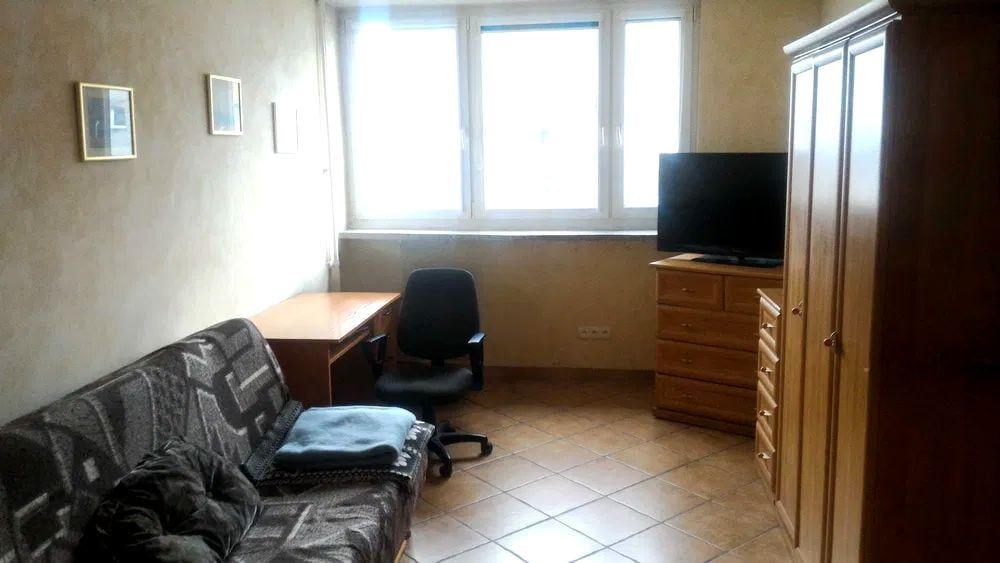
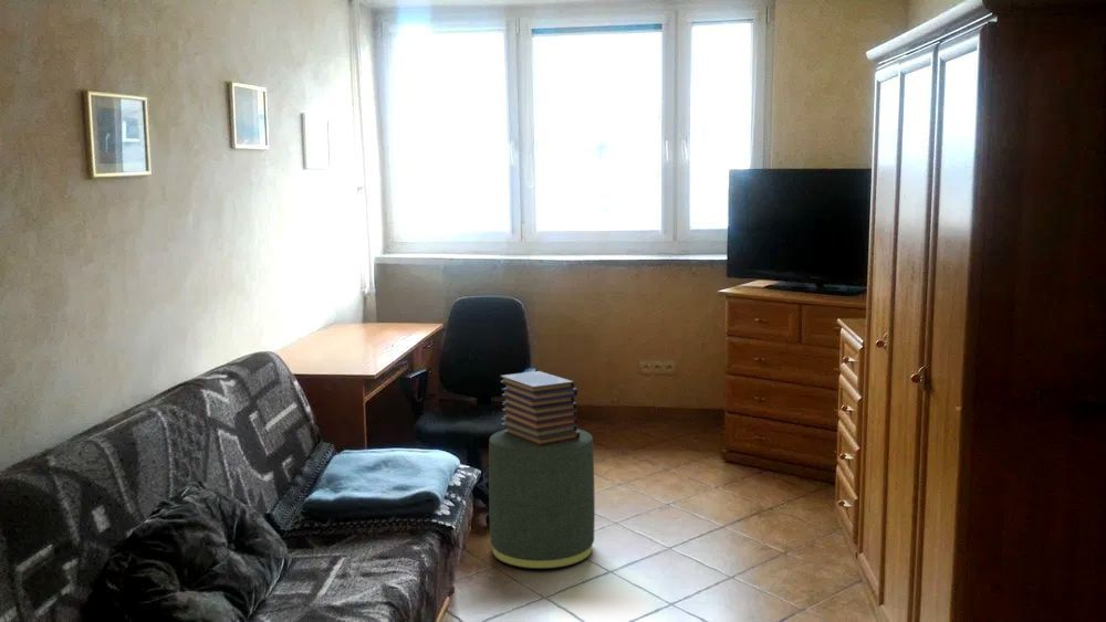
+ ottoman (541, 493)
+ book stack (538, 407)
